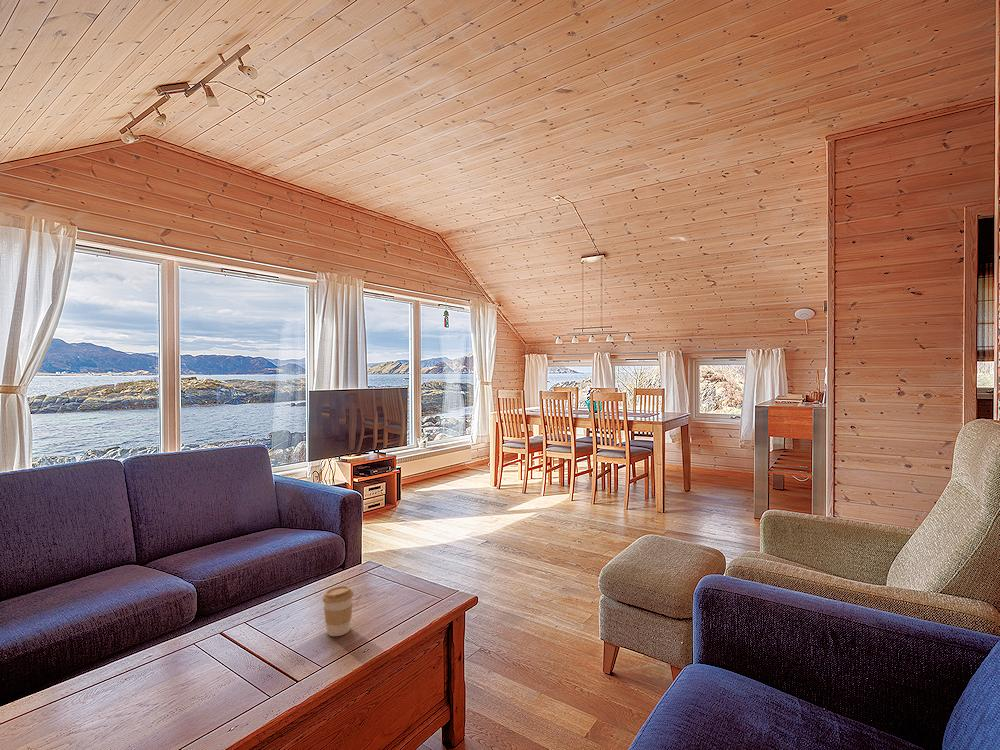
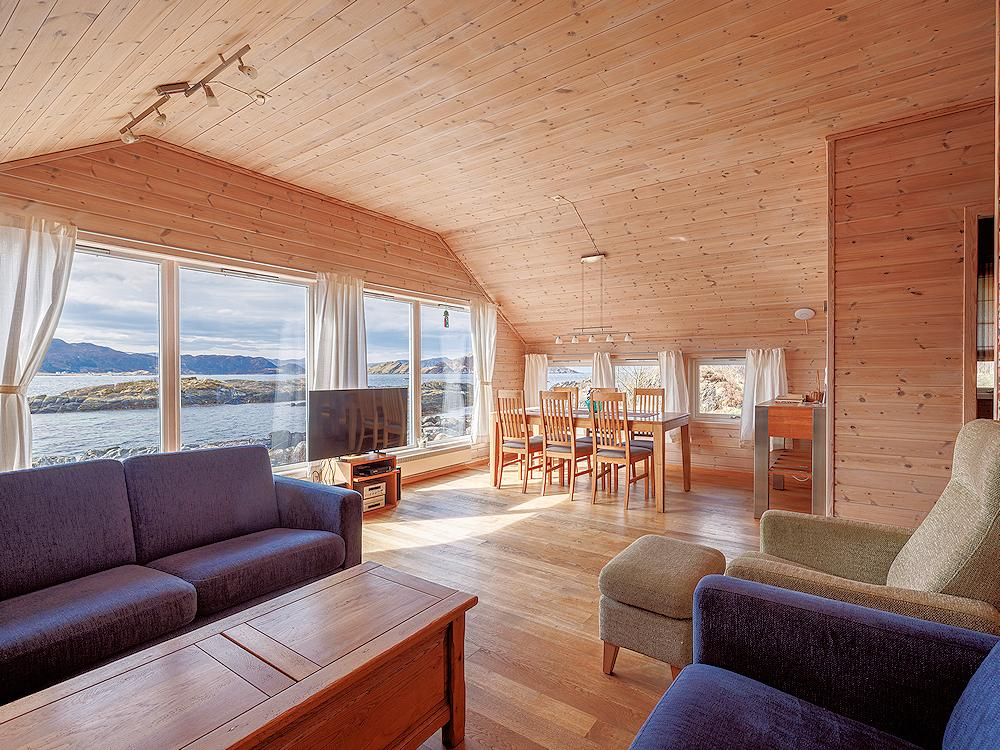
- coffee cup (338, 609)
